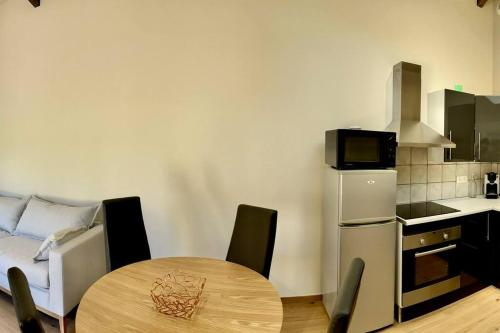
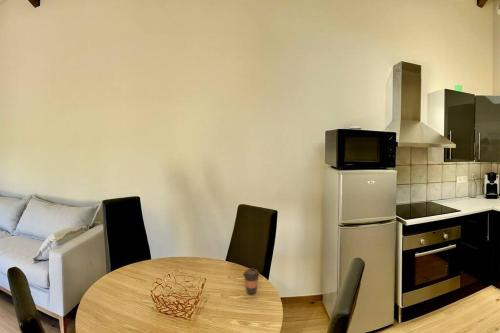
+ coffee cup (251, 281)
